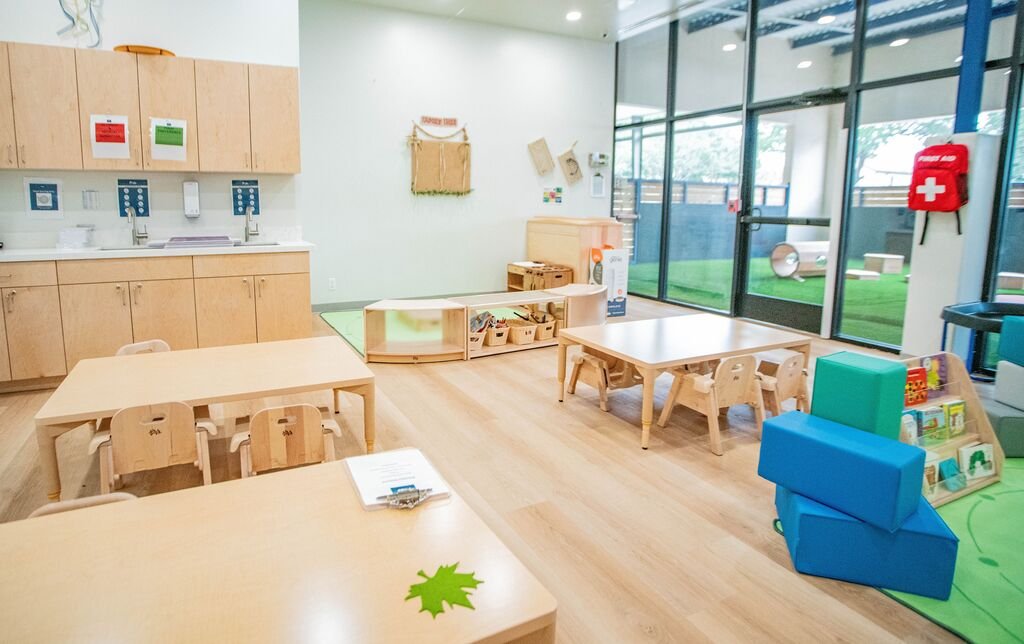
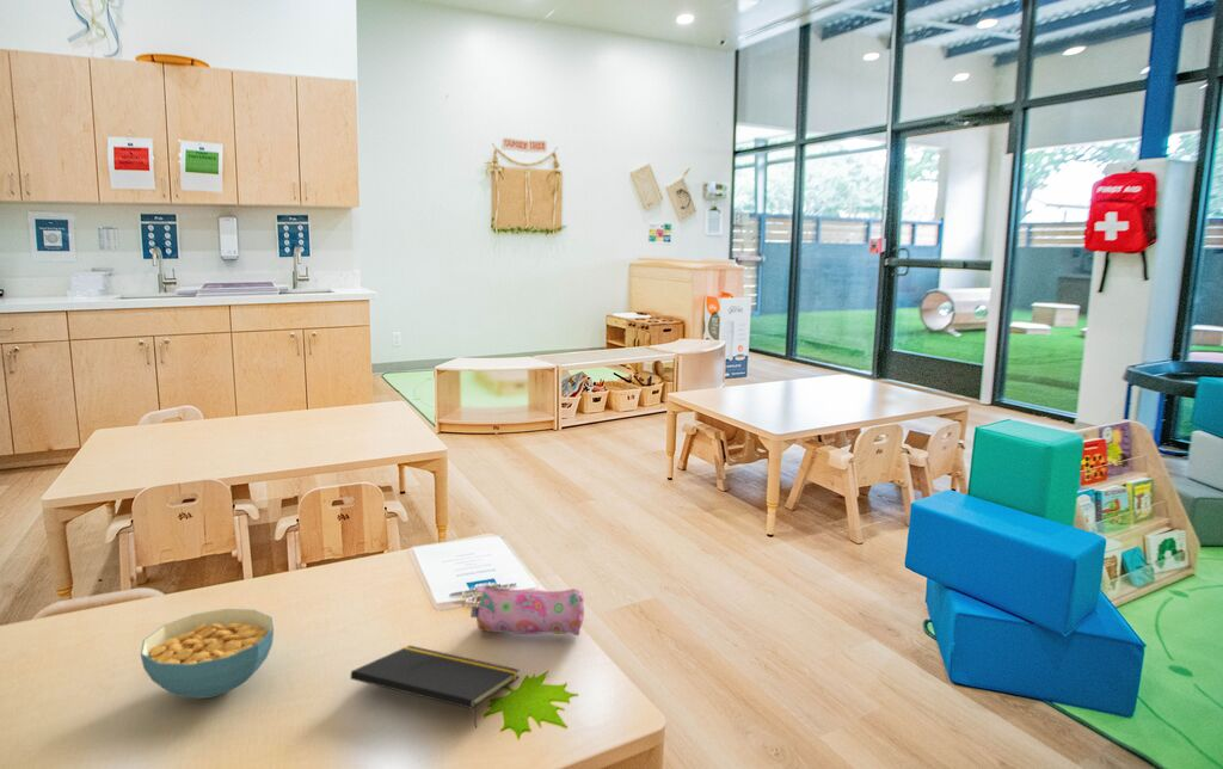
+ pencil case (529, 609)
+ notepad (437, 673)
+ cereal bowl (210, 662)
